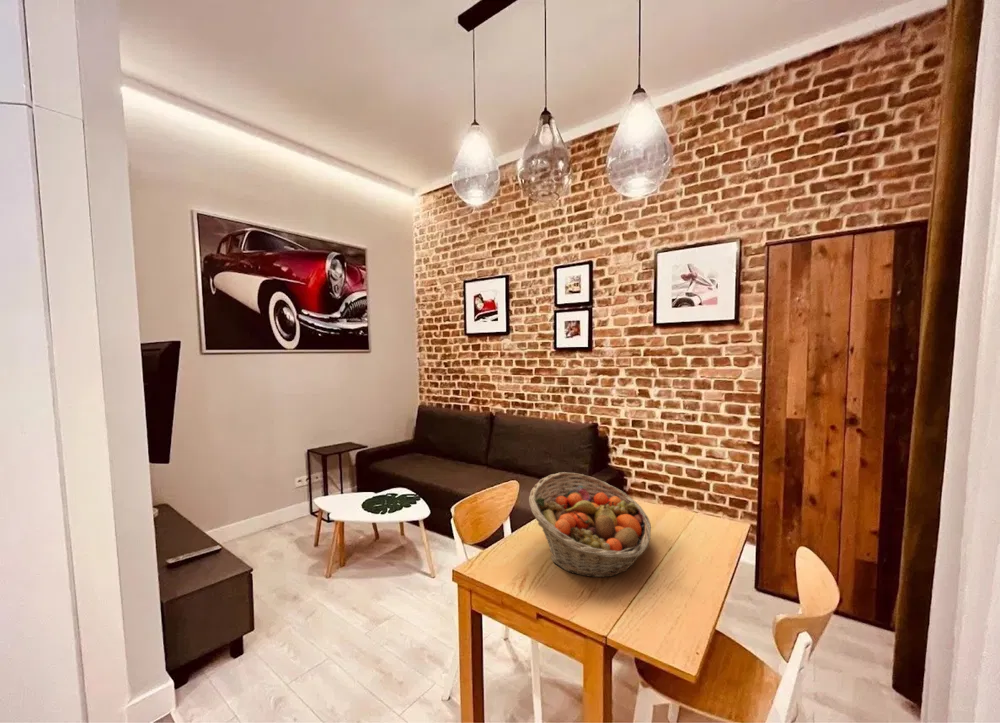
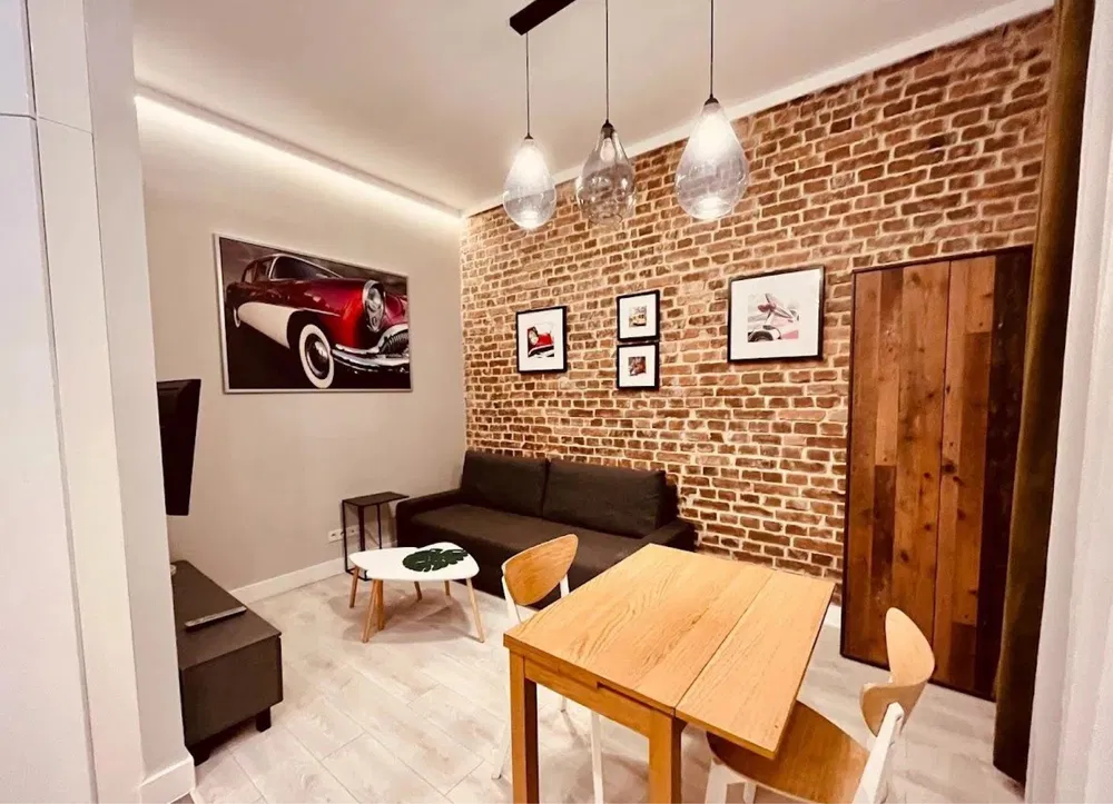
- fruit basket (589, 519)
